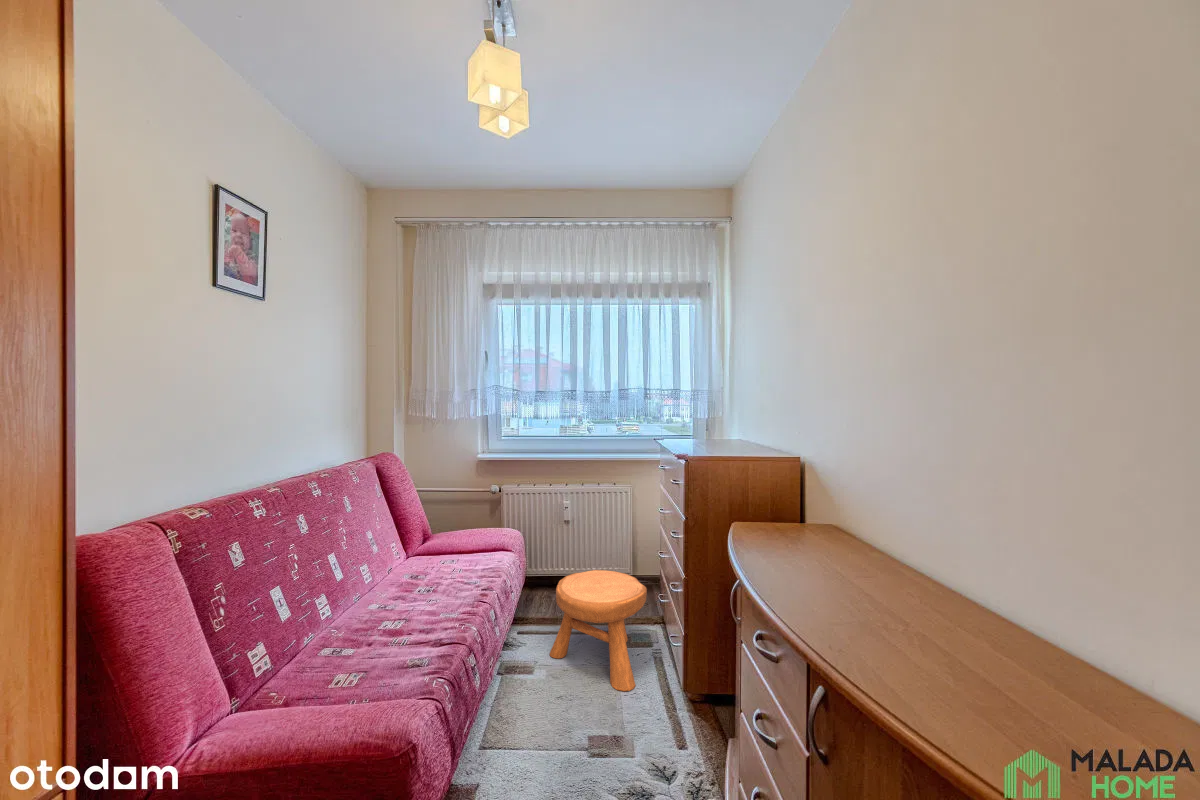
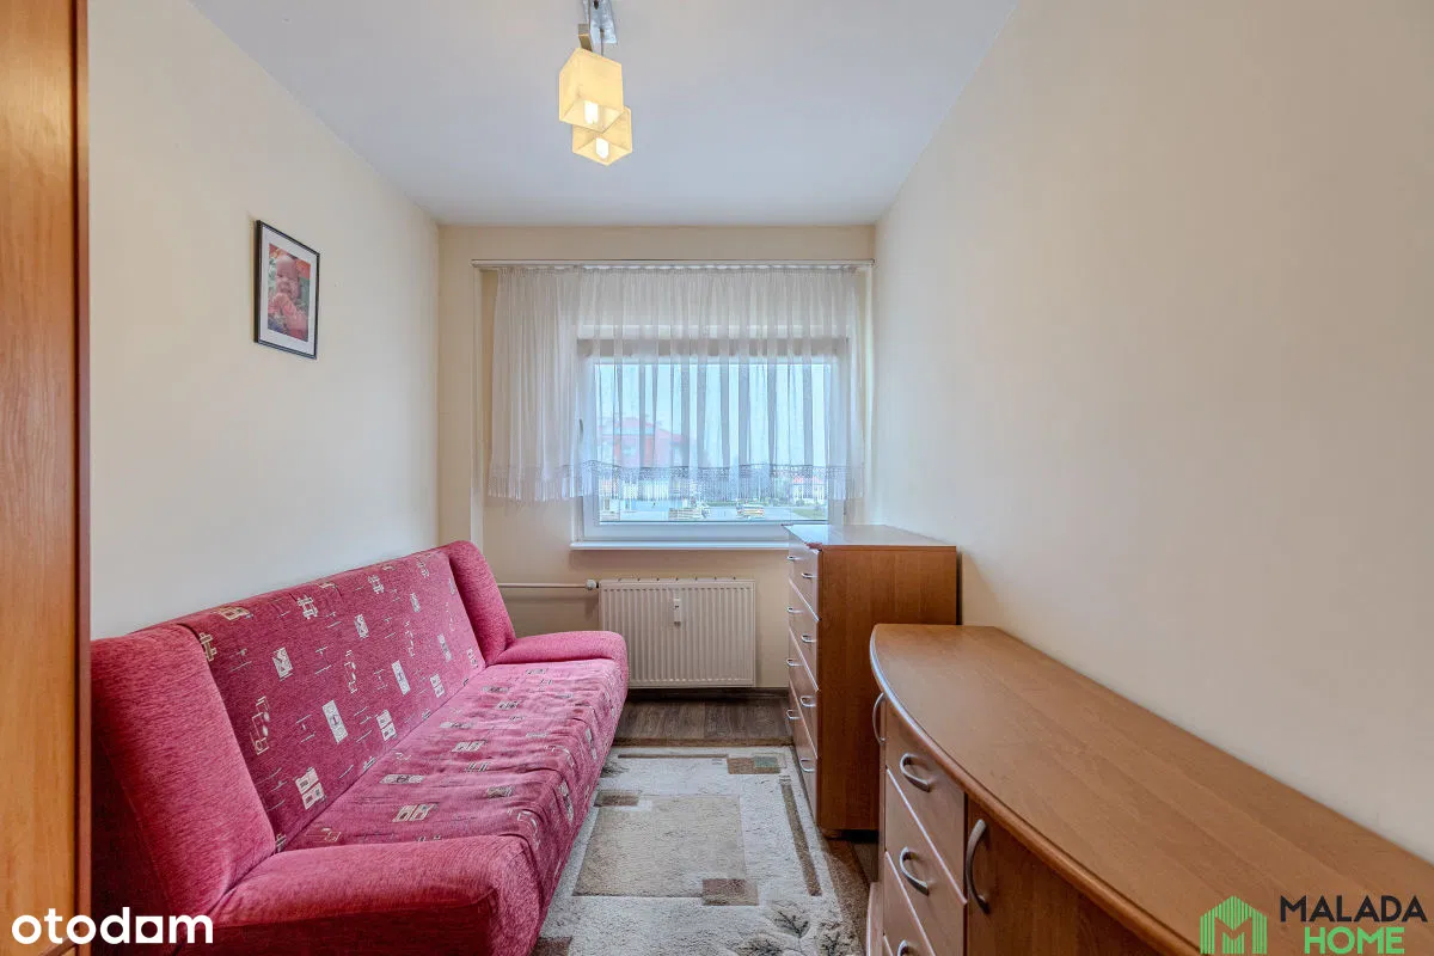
- stool (603, 622)
